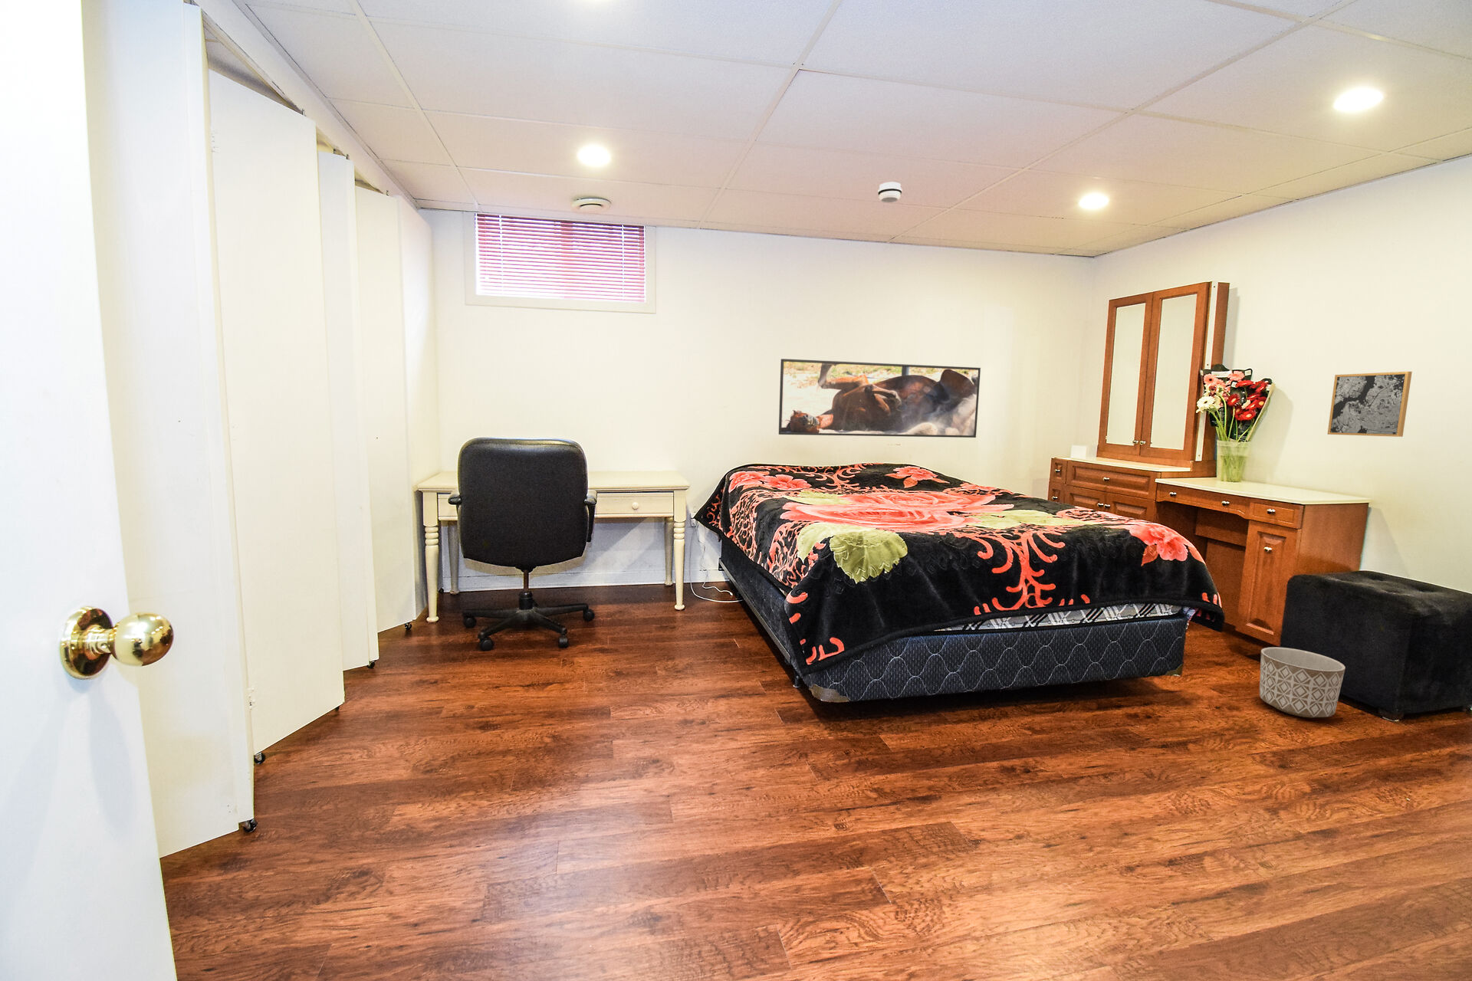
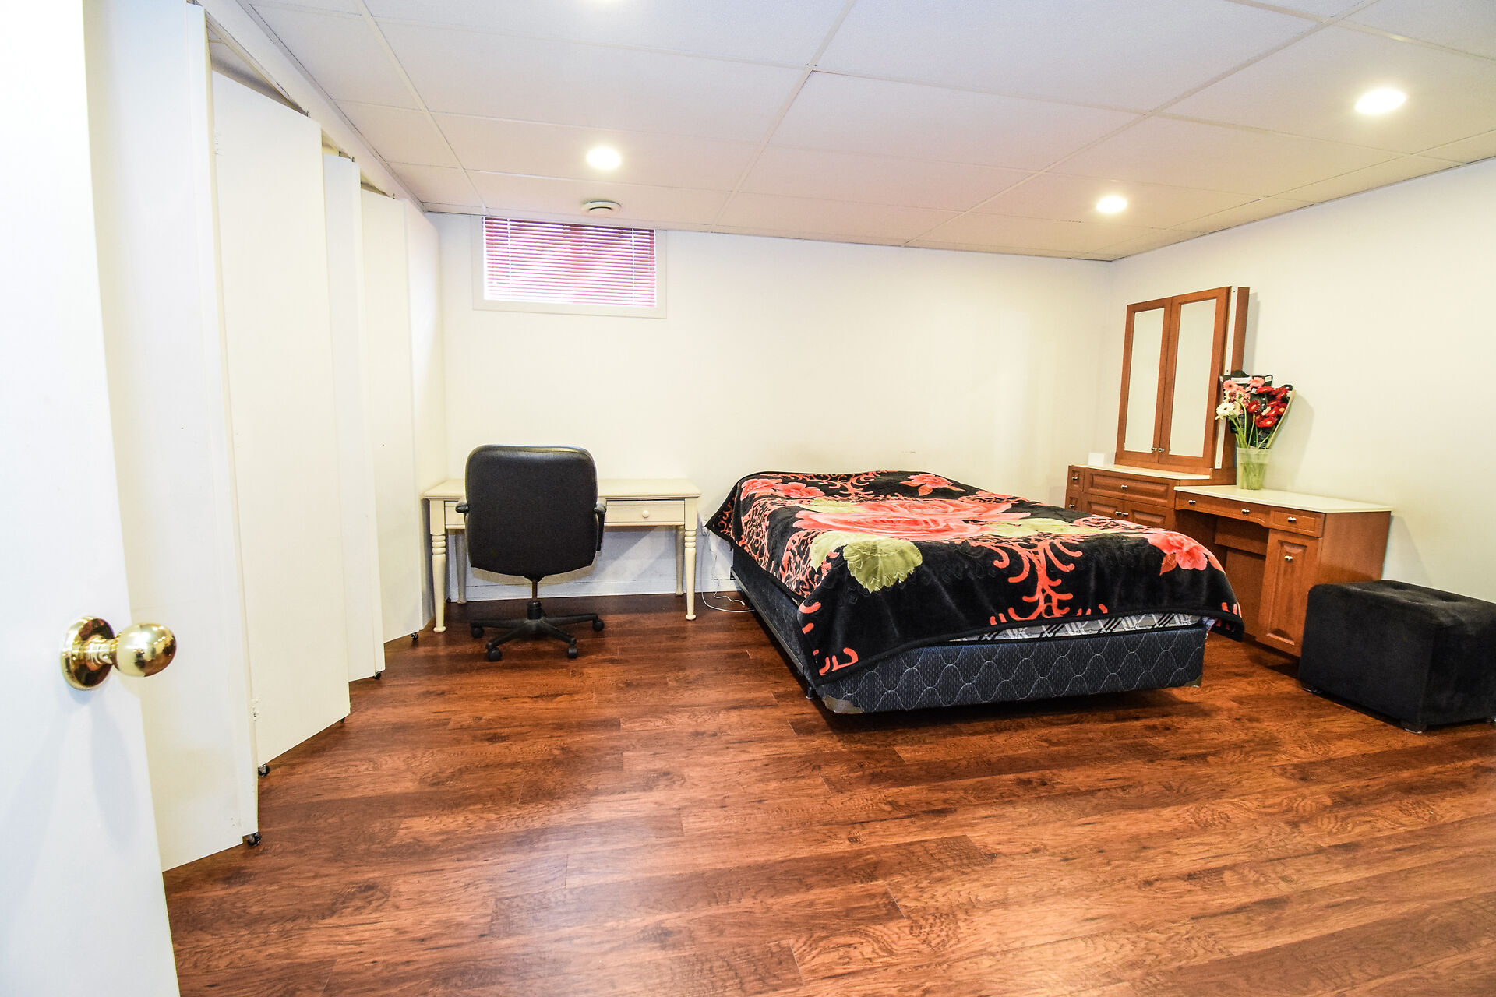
- planter (1298, 683)
- wall art (1367, 404)
- smoke detector (889, 193)
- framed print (883, 400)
